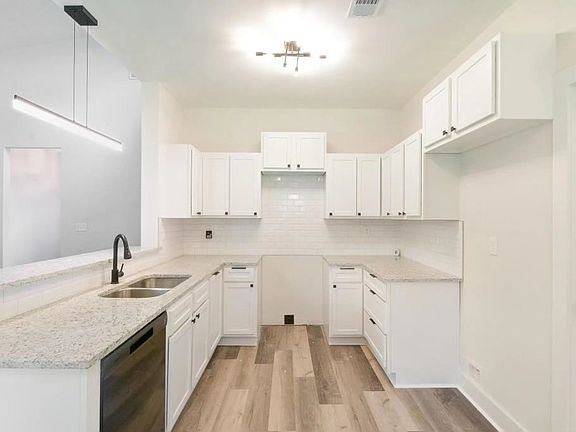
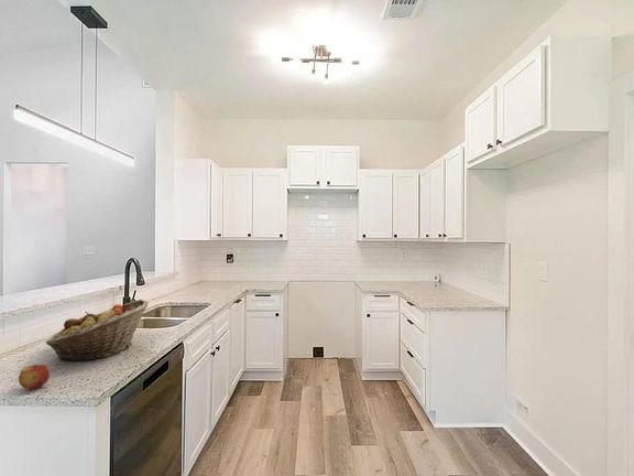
+ fruit basket (101, 326)
+ apple (34, 376)
